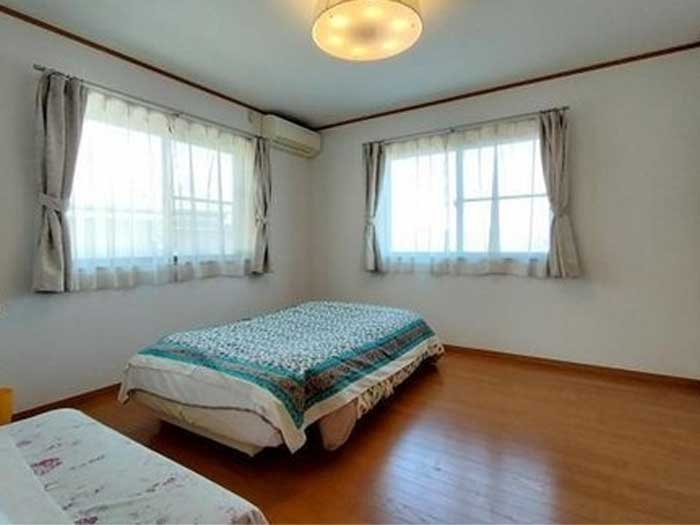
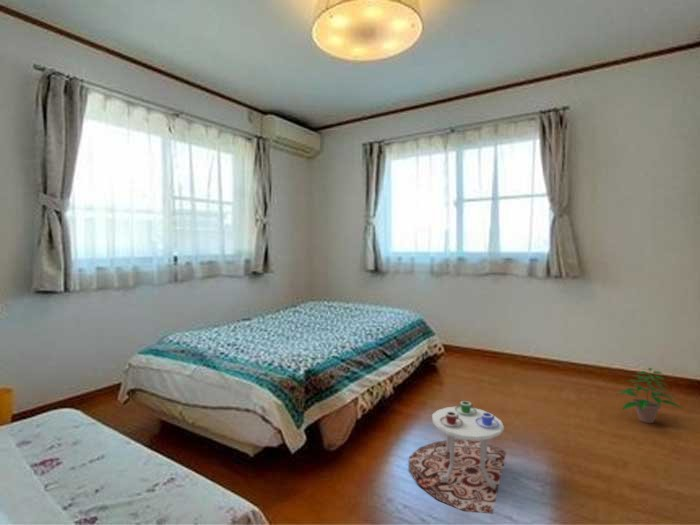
+ potted plant (646, 393)
+ side table (471, 441)
